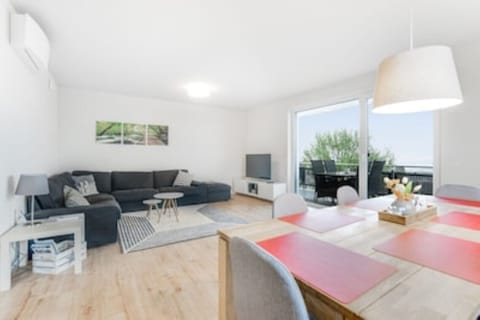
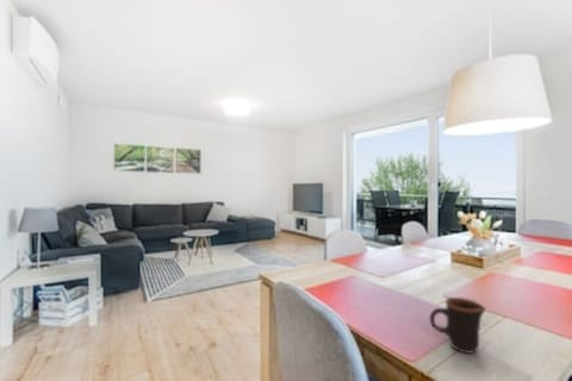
+ mug (455, 323)
